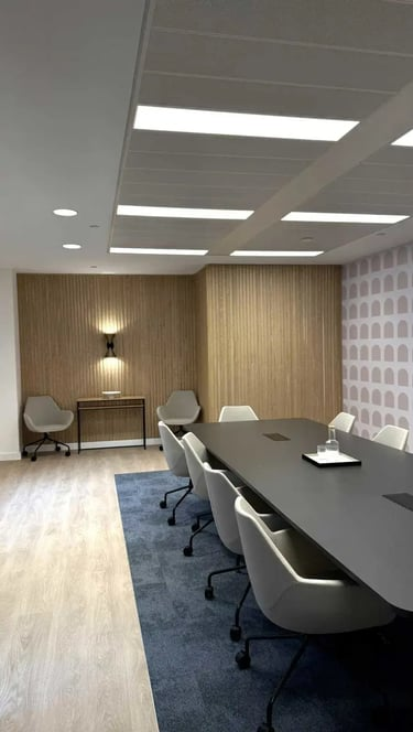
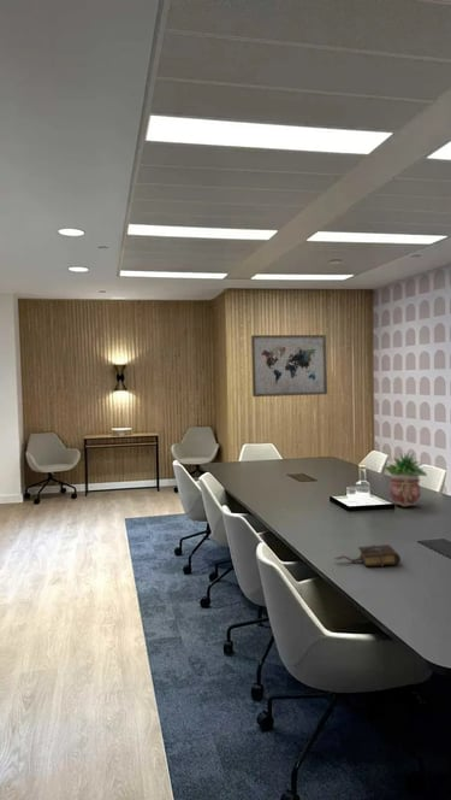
+ potted plant (404, 477)
+ book (364, 554)
+ wall art (290, 365)
